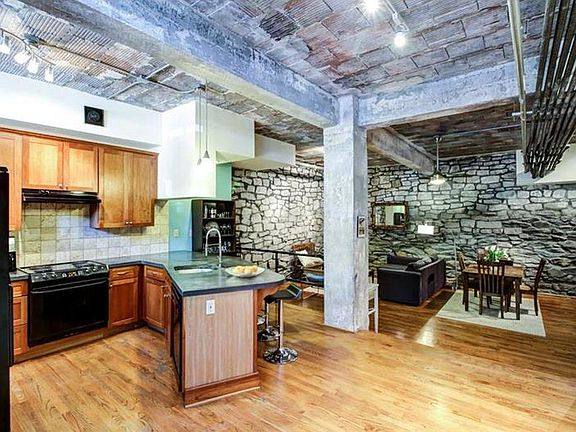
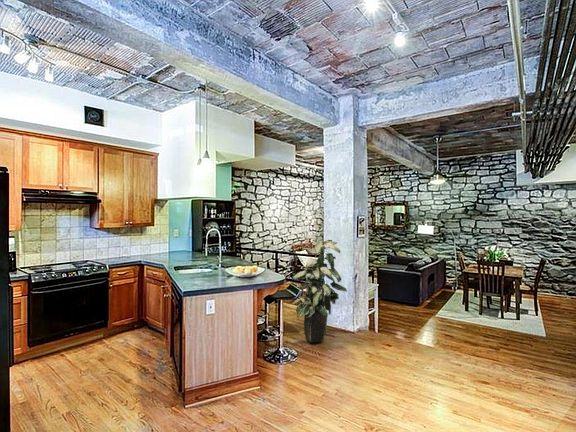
+ indoor plant (316, 287)
